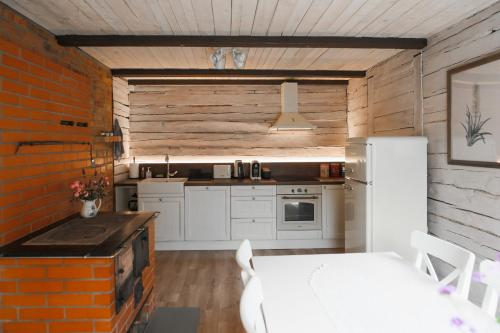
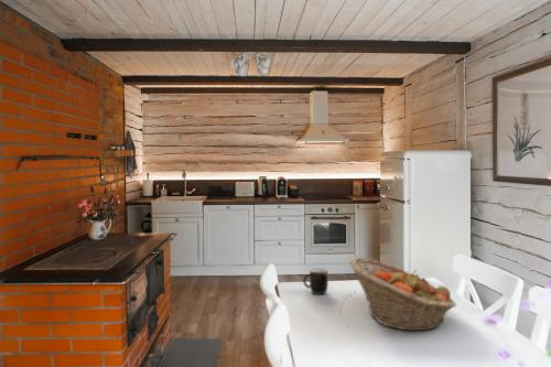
+ fruit basket (399, 289)
+ mug (315, 281)
